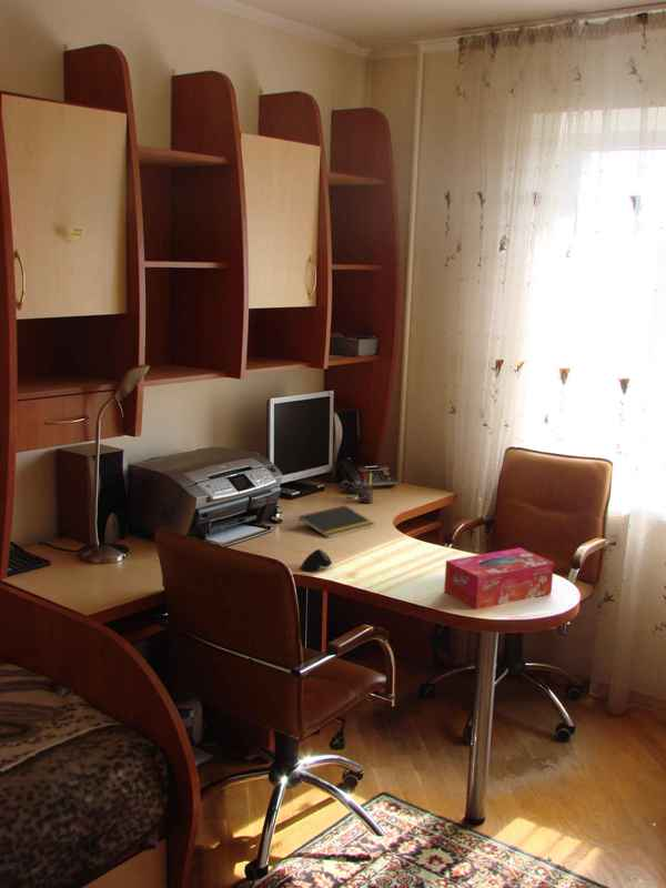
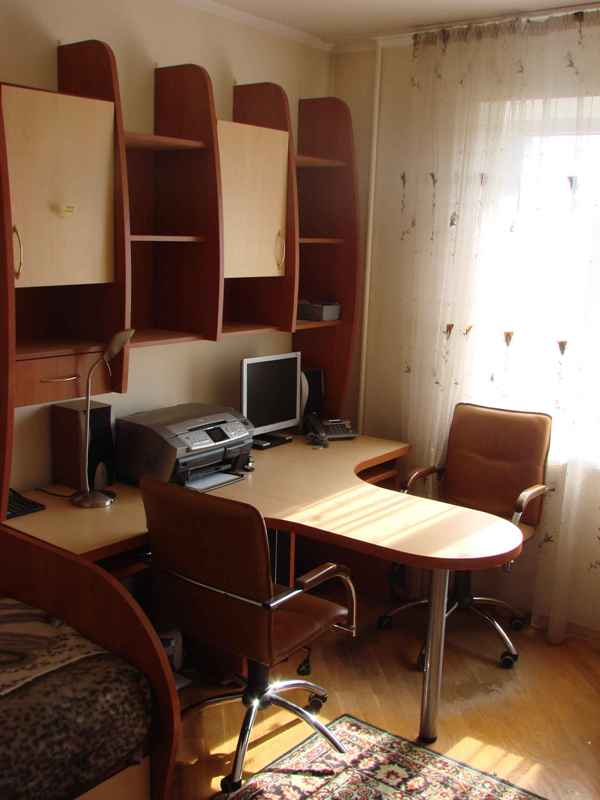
- pen holder (367, 486)
- tissue box (498, 577)
- notepad (336, 521)
- computer mouse (315, 558)
